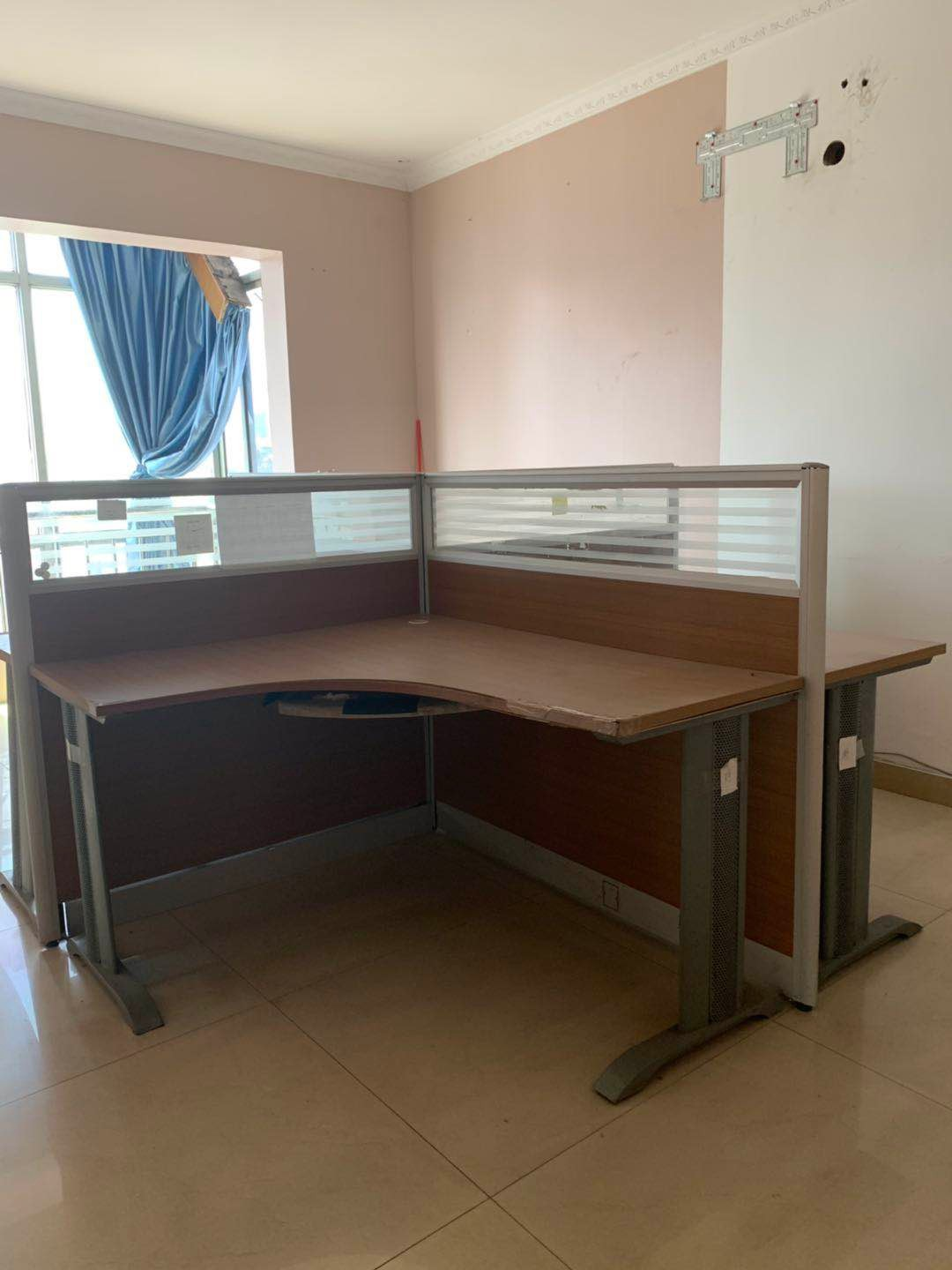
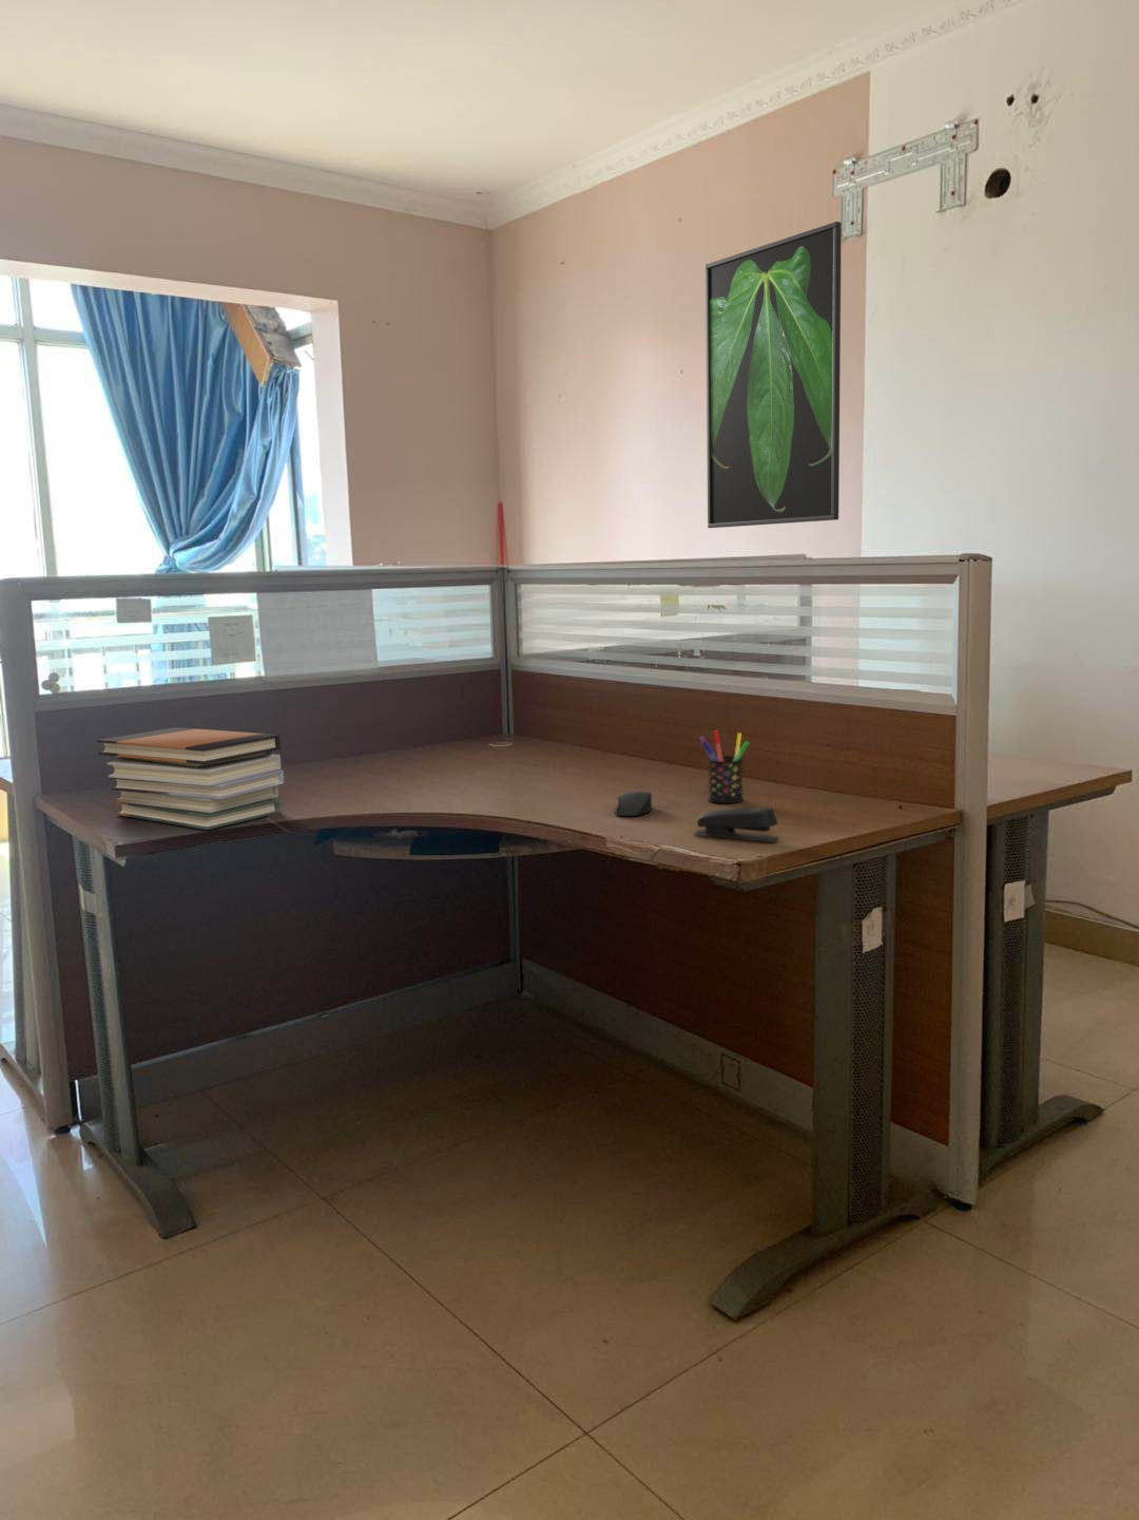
+ pen holder (727, 766)
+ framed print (769, 387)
+ book stack (194, 776)
+ stapler (735, 821)
+ mouse (633, 801)
